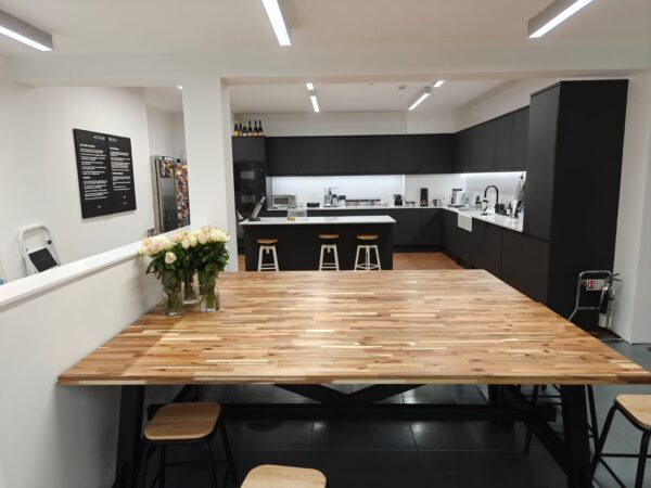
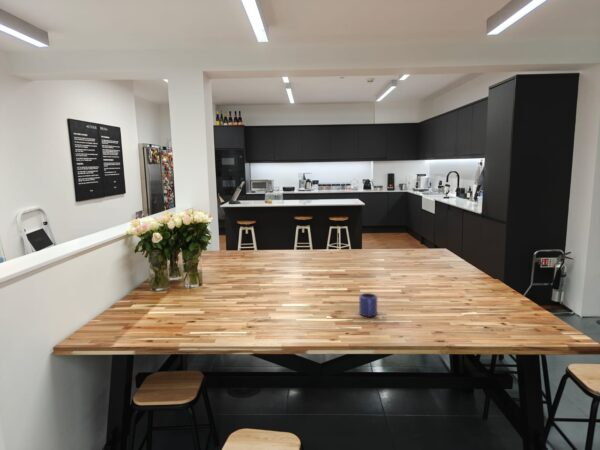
+ mug (368, 305)
